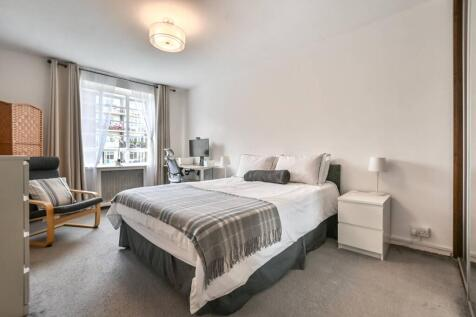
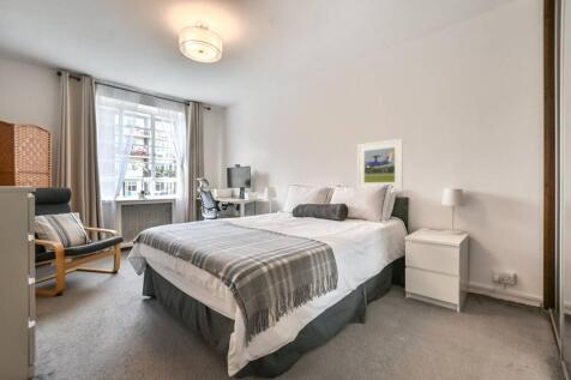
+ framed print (378, 165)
